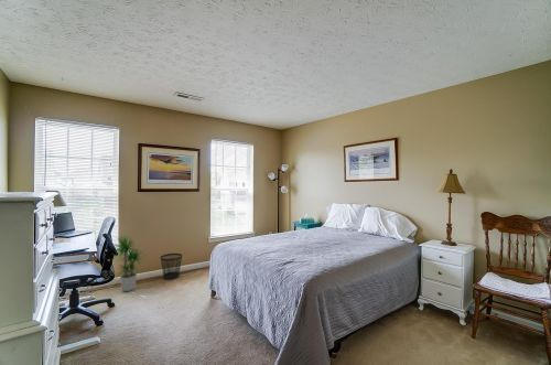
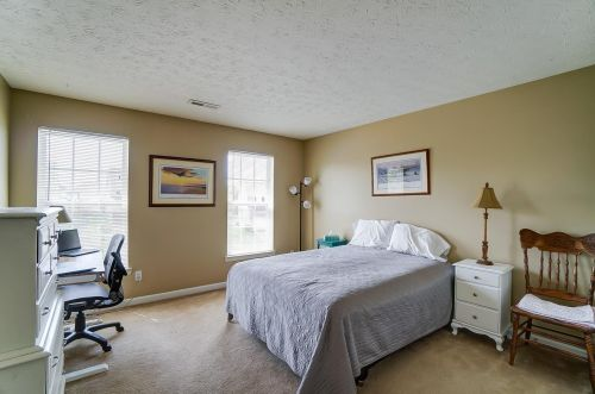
- potted plant (128, 260)
- wastebasket (171, 266)
